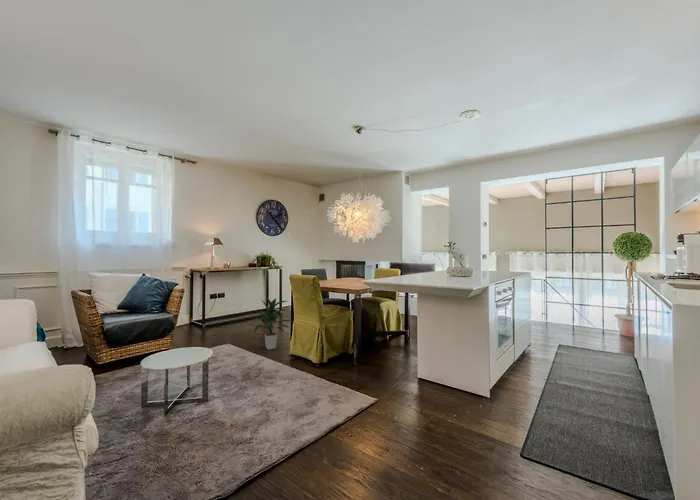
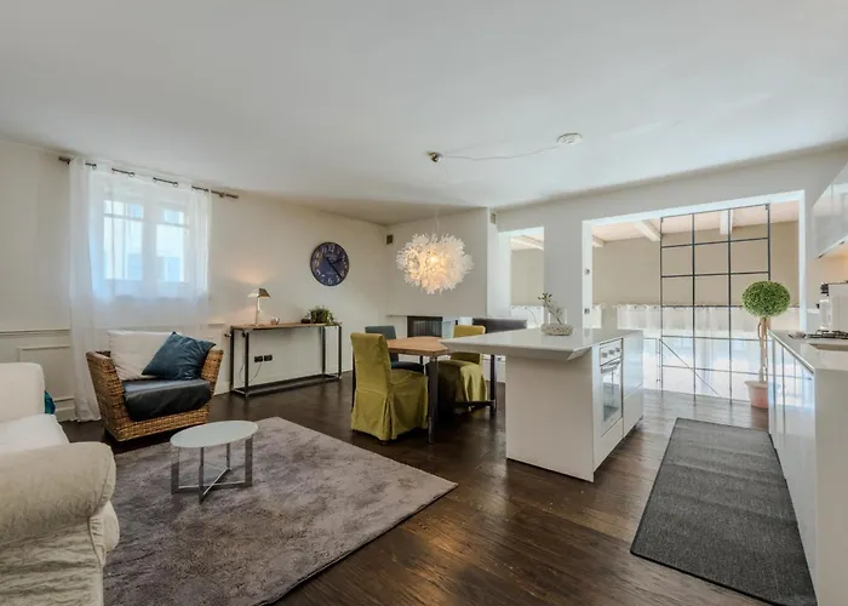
- indoor plant (271, 321)
